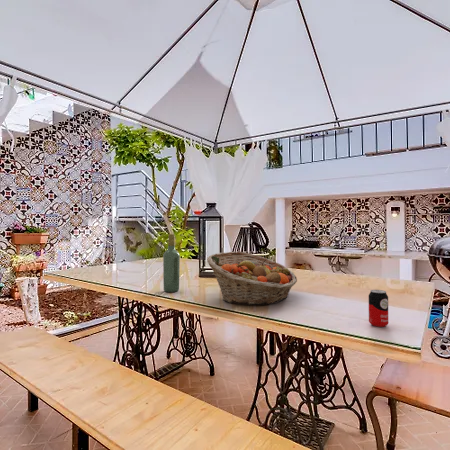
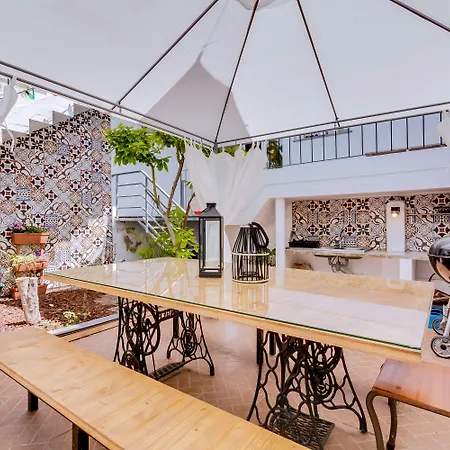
- beverage can (378, 308)
- wine bottle (171, 262)
- fruit basket (252, 275)
